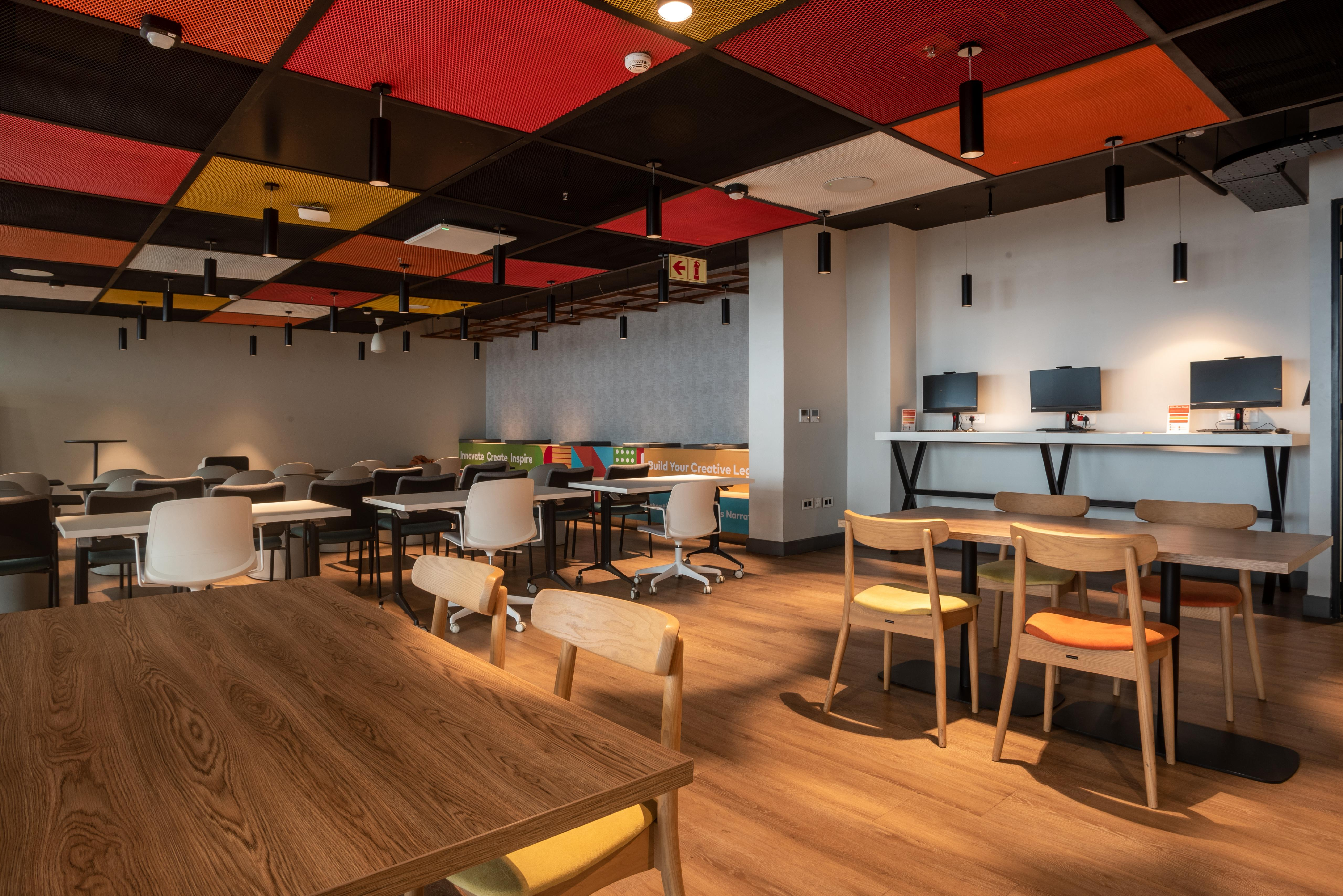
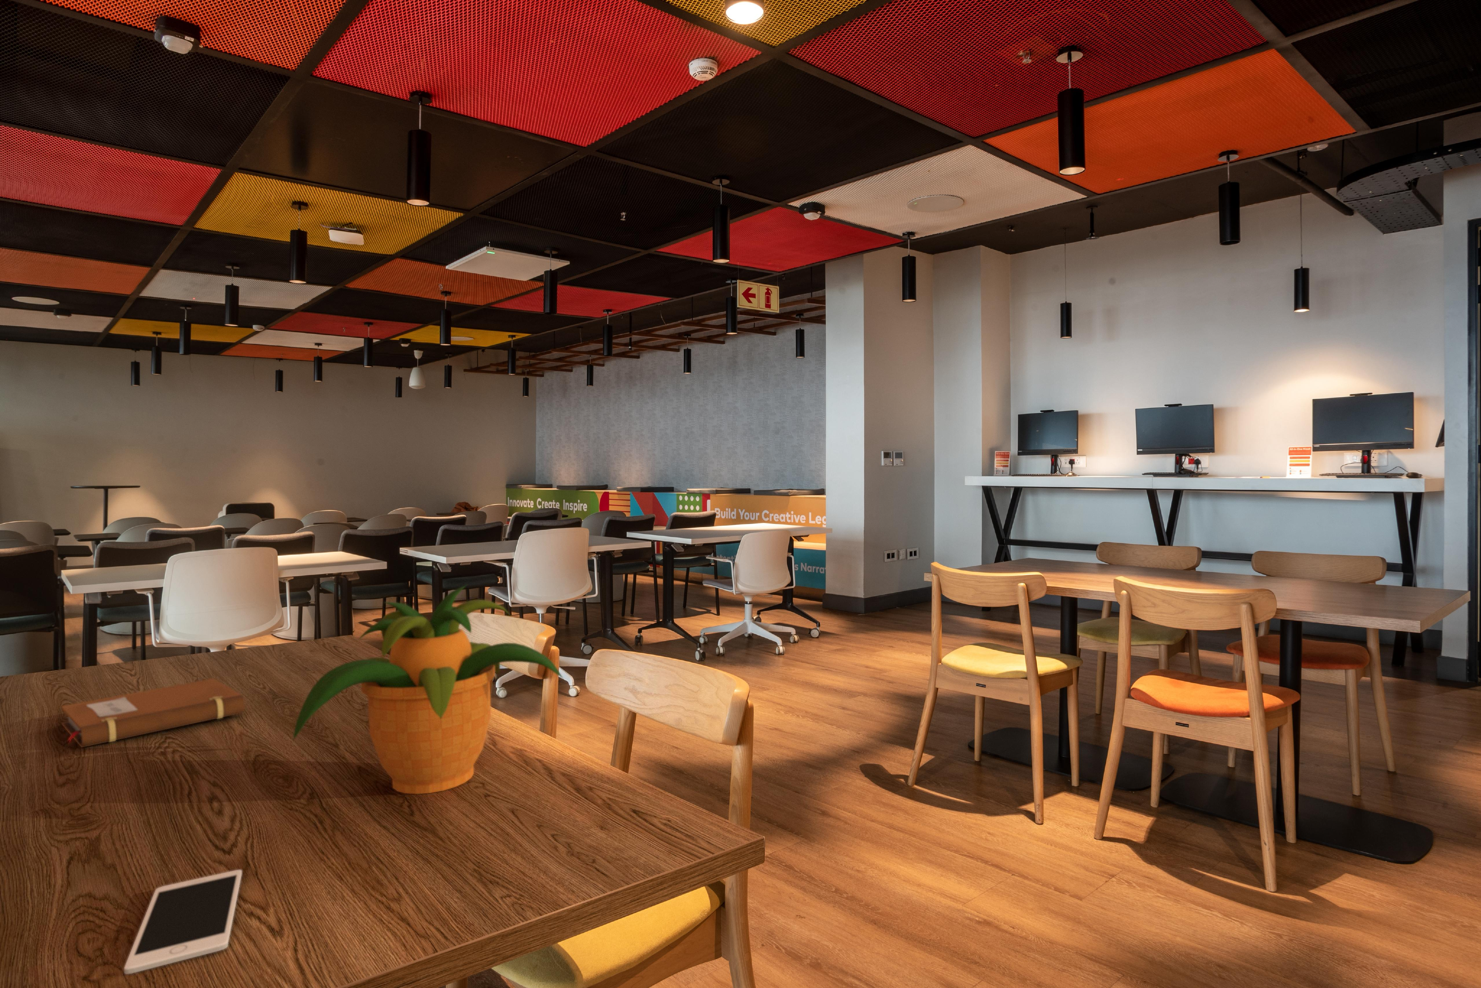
+ potted plant (446, 684)
+ cell phone (189, 916)
+ notebook (150, 711)
